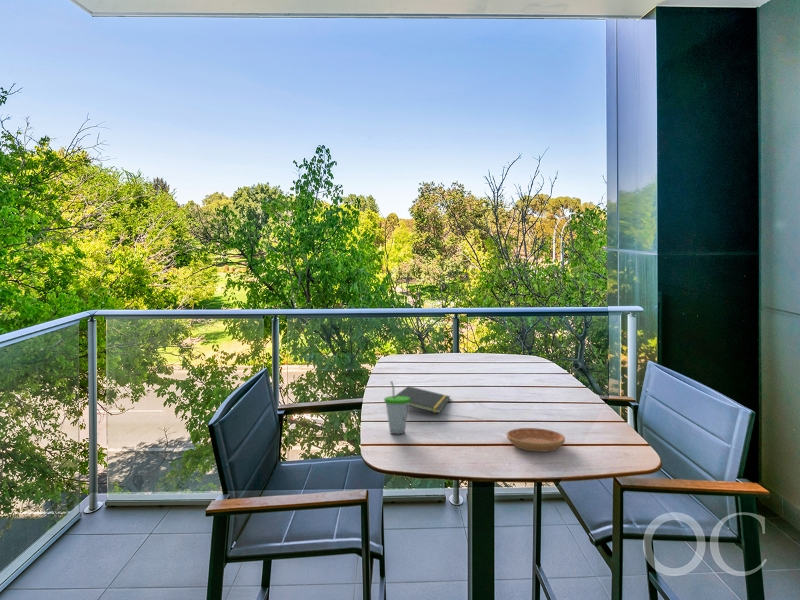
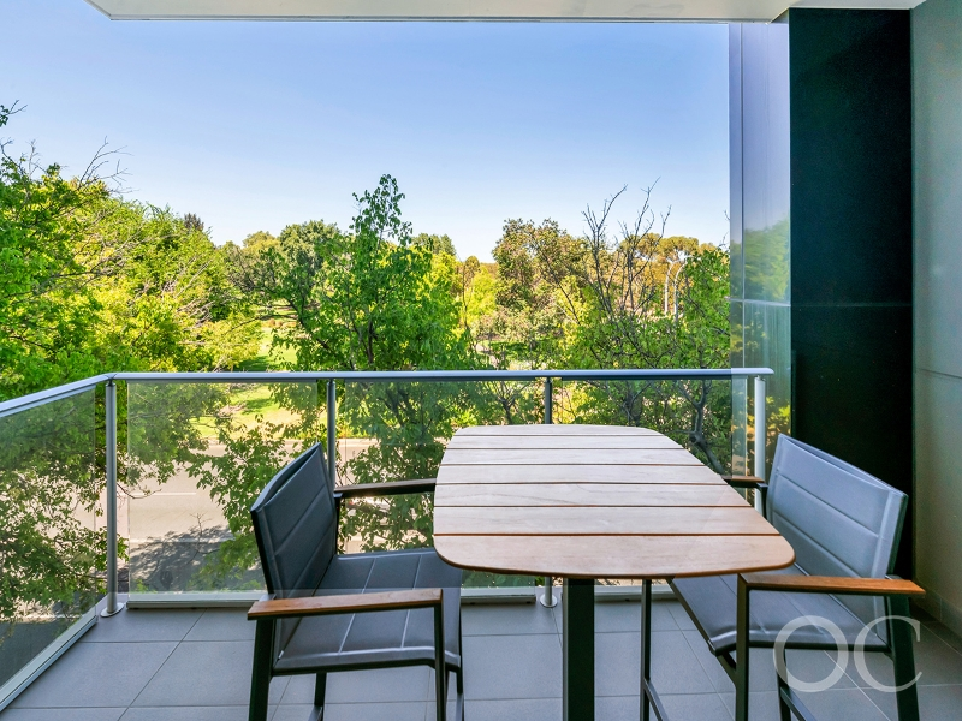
- saucer (535, 440)
- cup (397, 407)
- notepad (422, 398)
